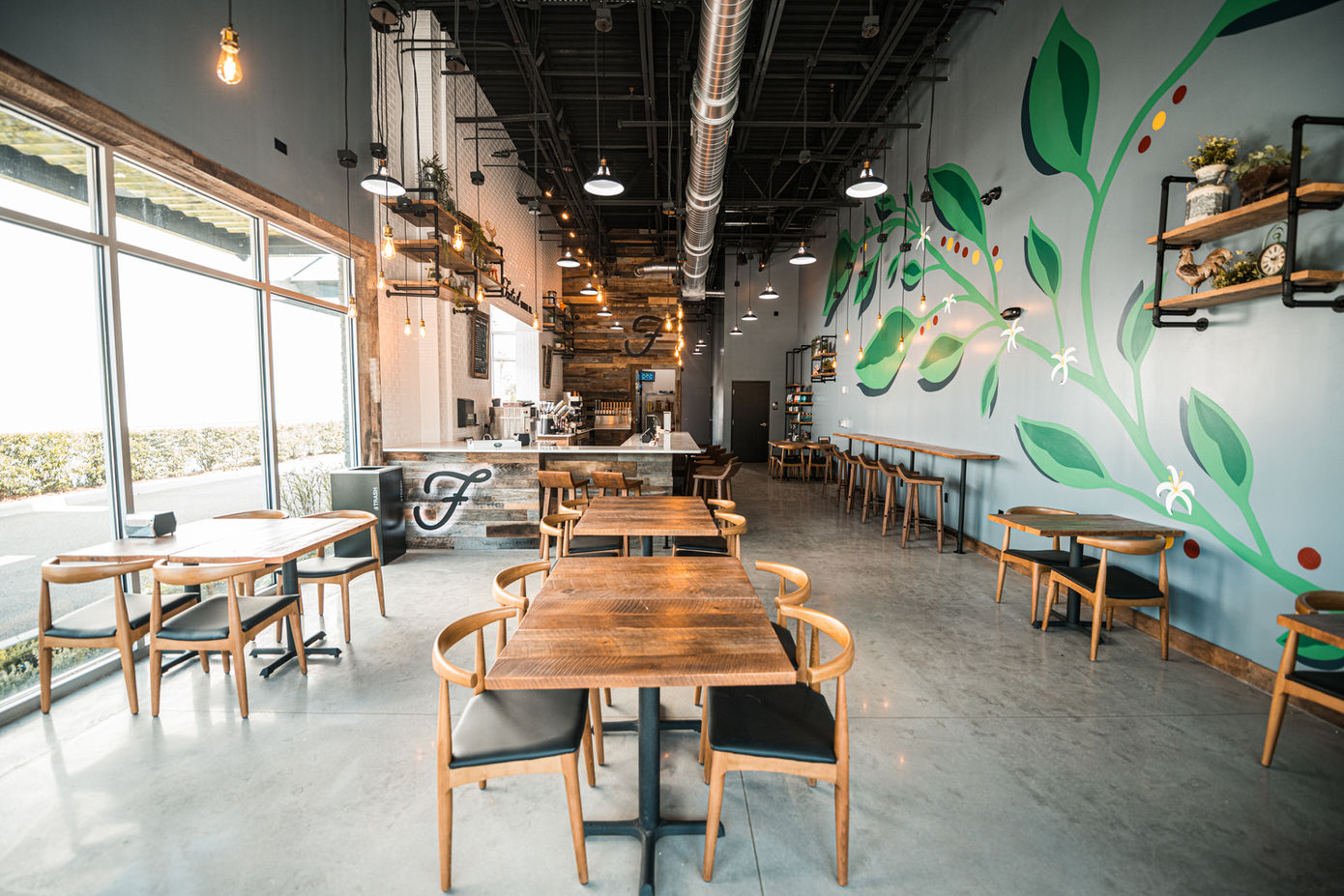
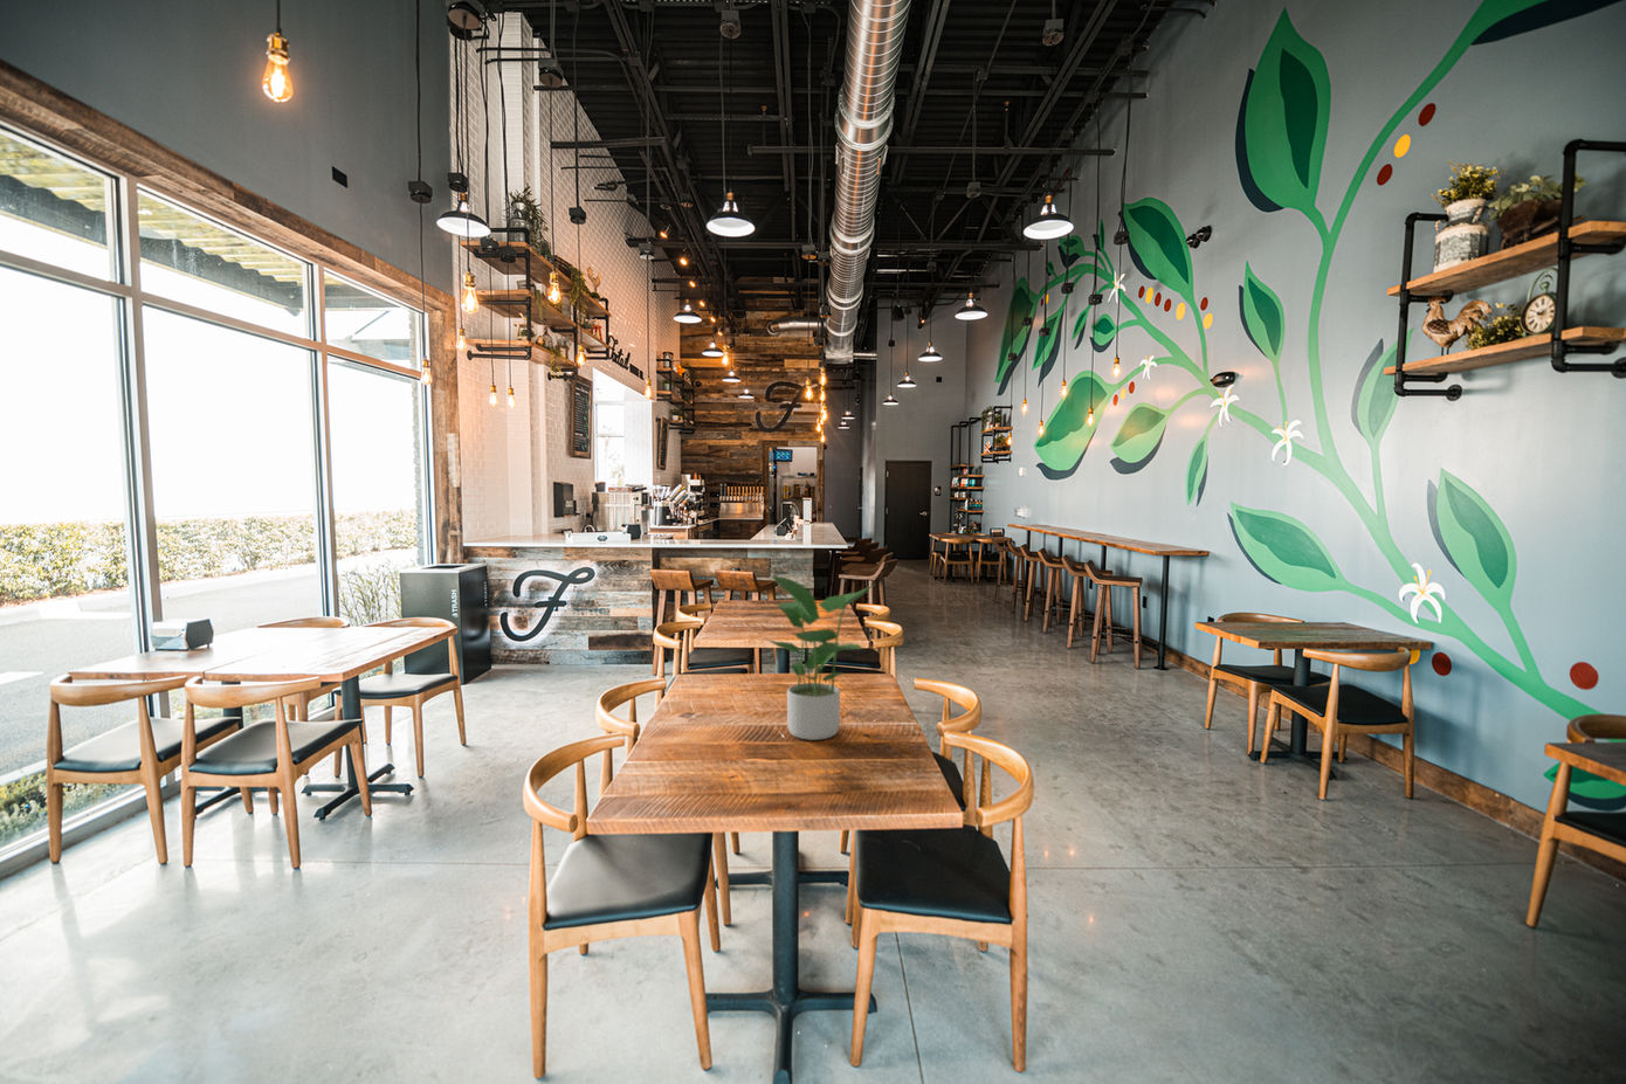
+ potted plant (819, 656)
